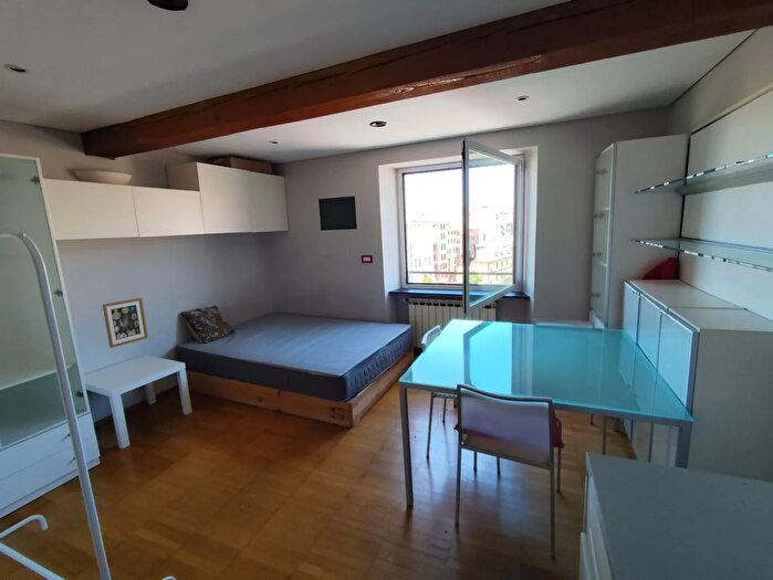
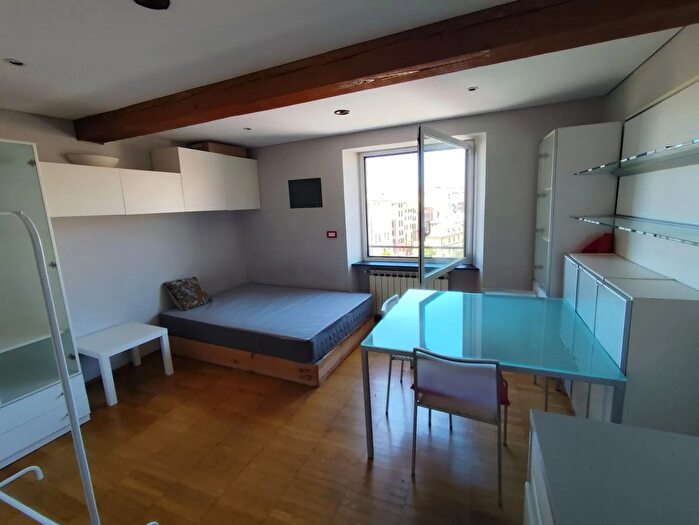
- wall art (126, 321)
